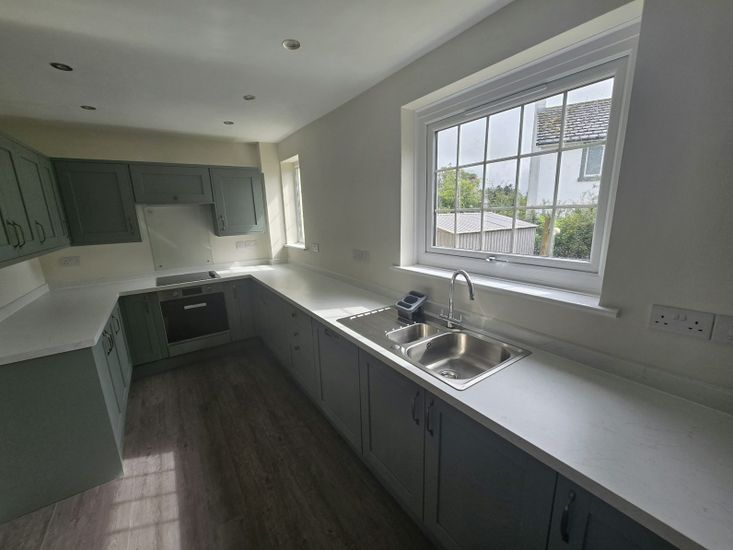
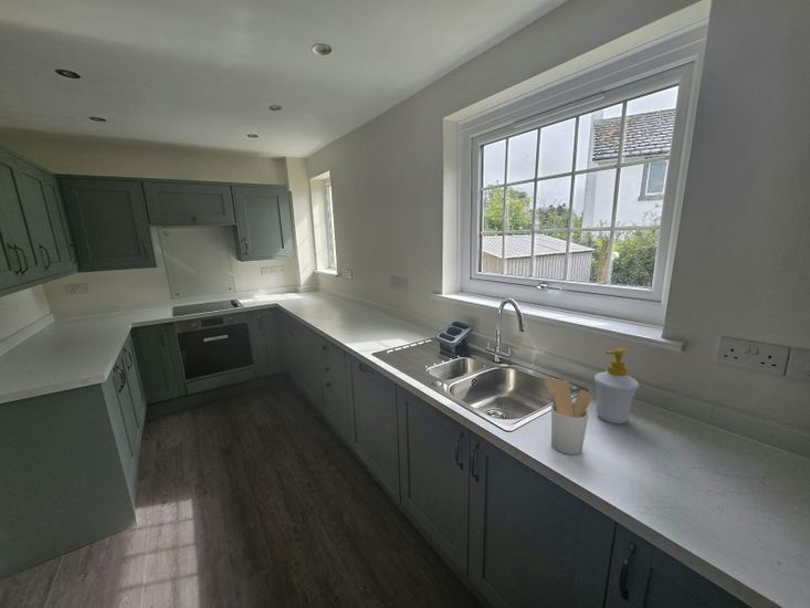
+ utensil holder (564, 413)
+ soap bottle (616, 384)
